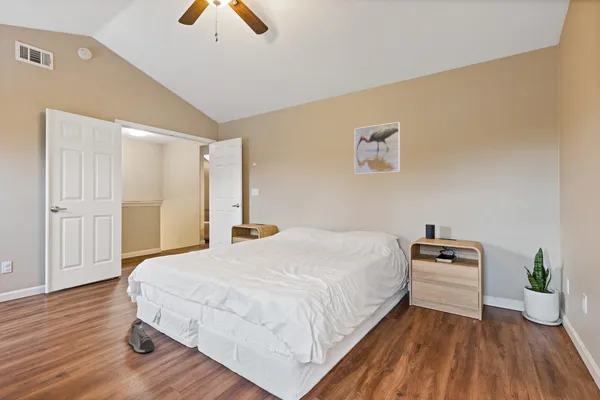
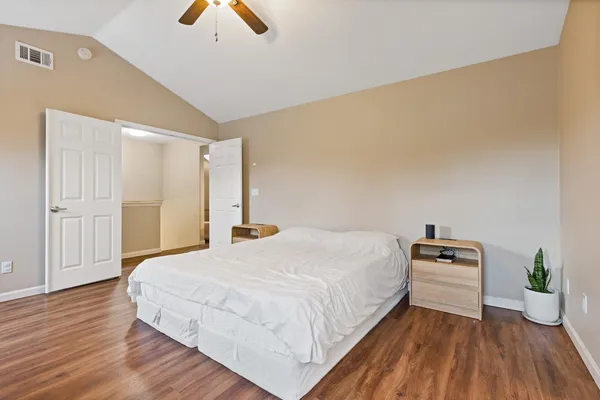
- sneaker (140, 335)
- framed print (376, 149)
